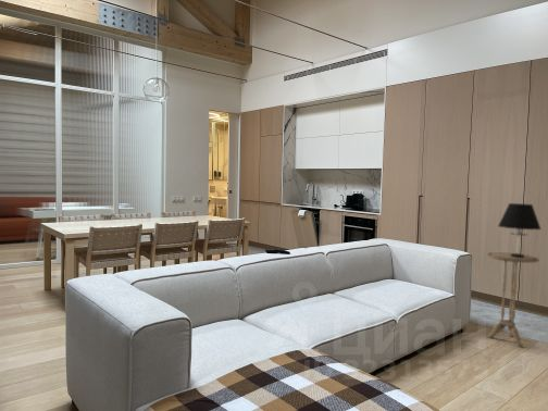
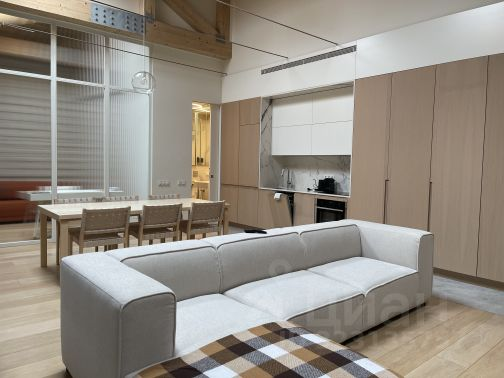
- table lamp (519, 229)
- side table (511, 298)
